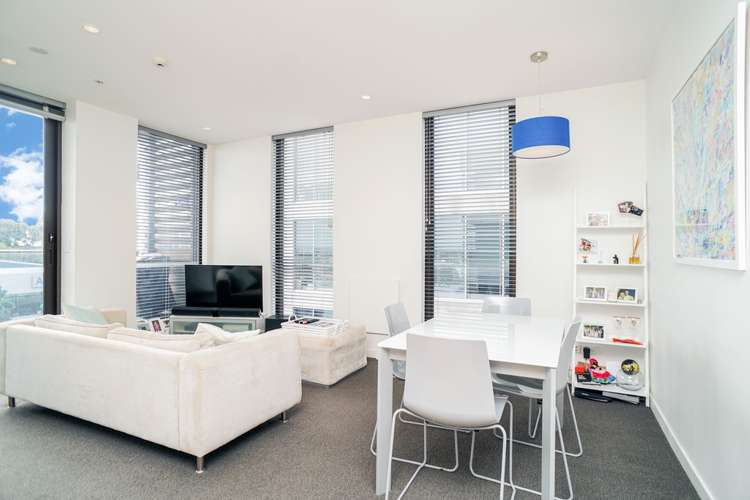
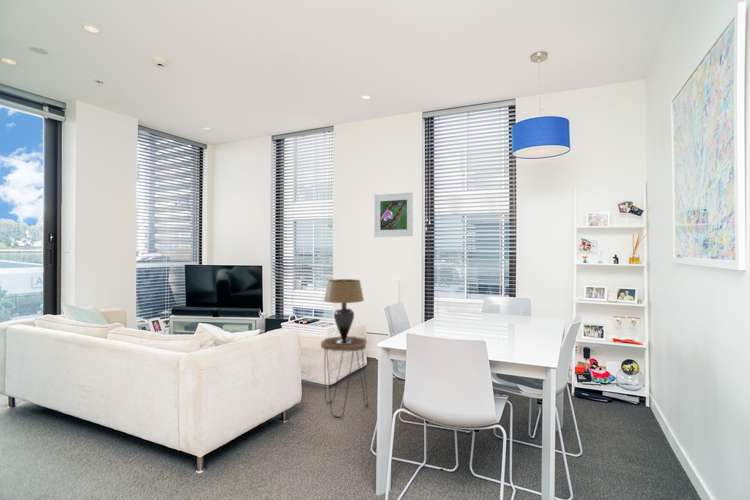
+ side table (349, 374)
+ table lamp (344, 310)
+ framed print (393, 215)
